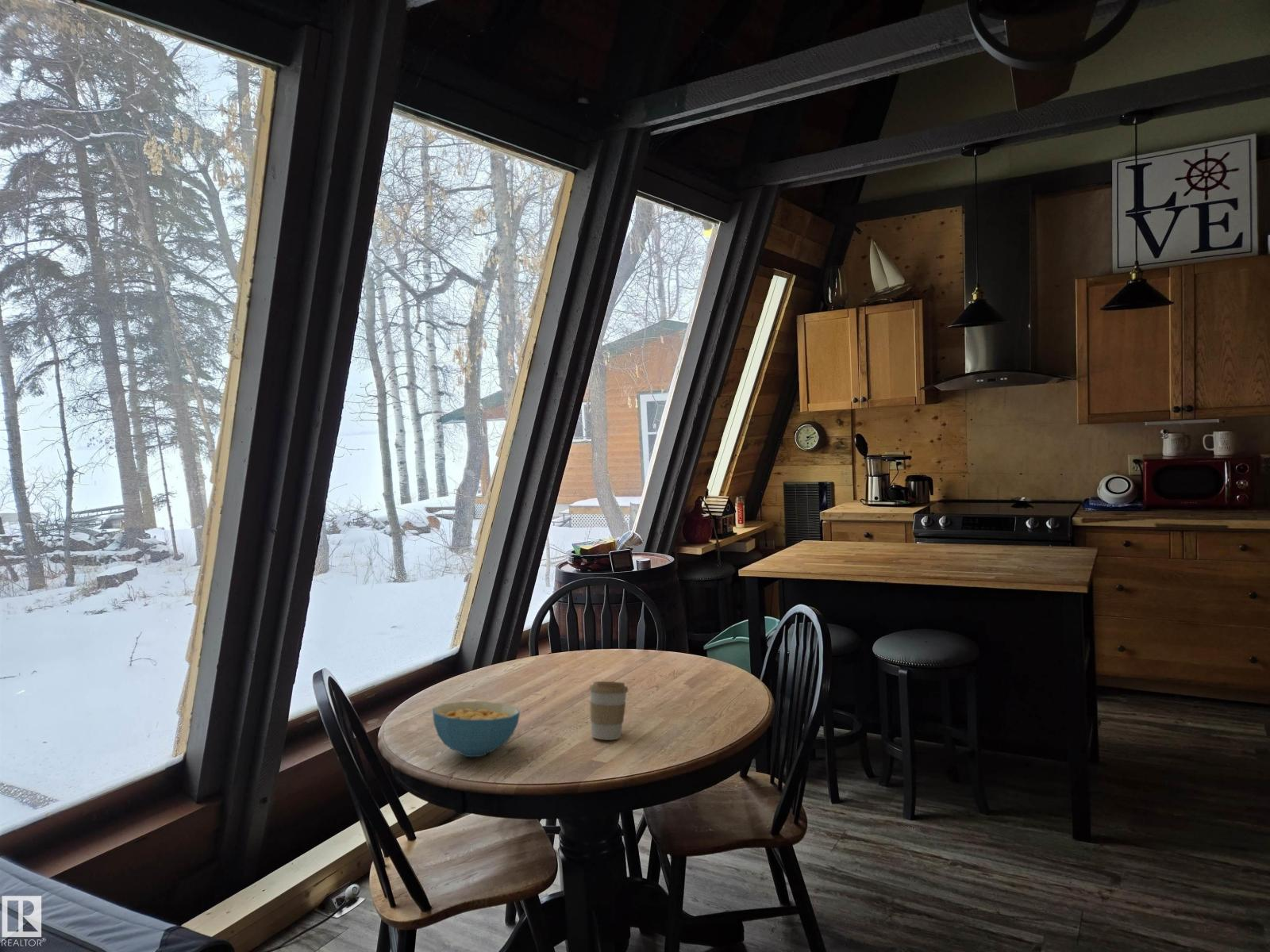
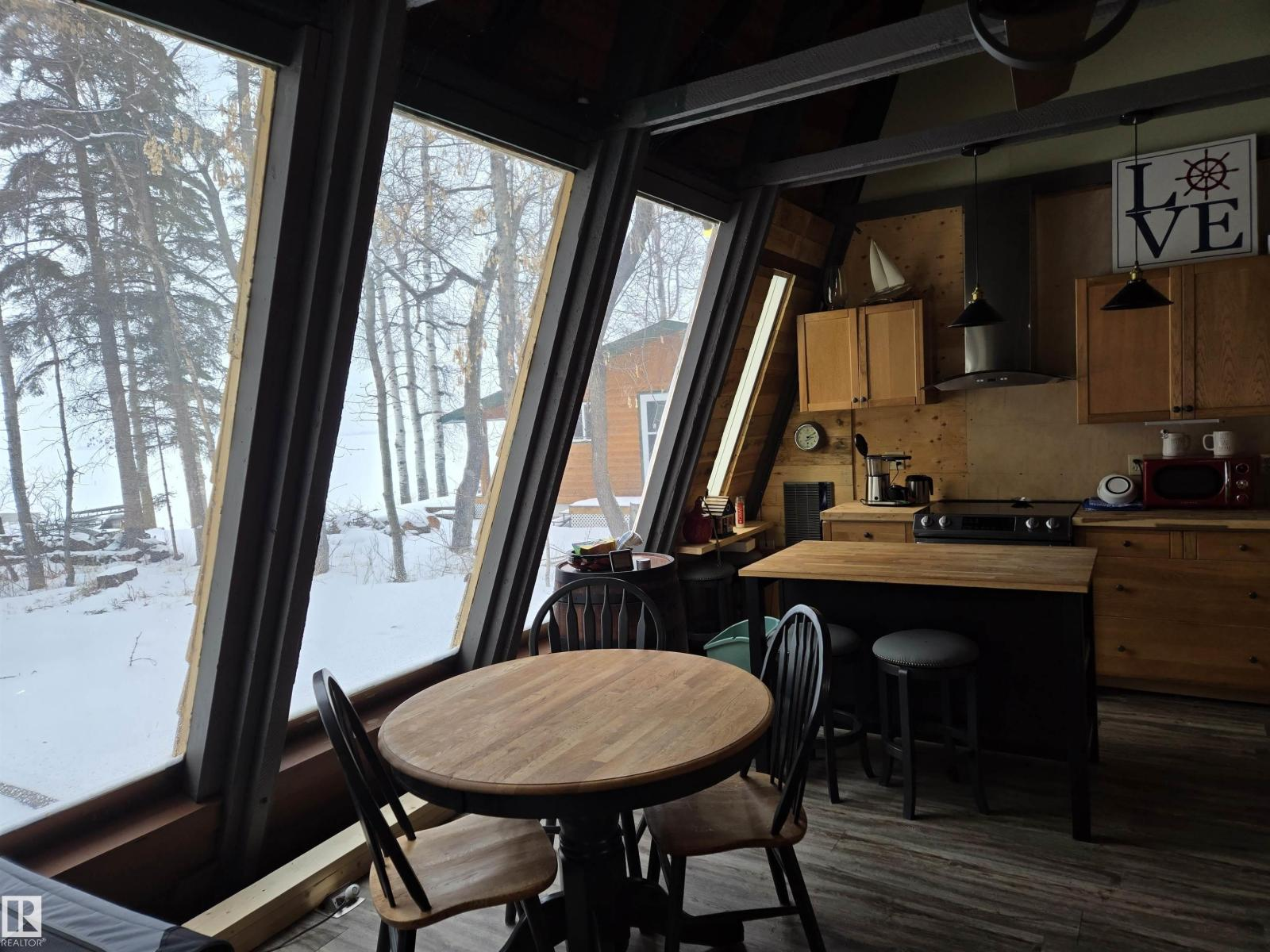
- coffee cup (607, 708)
- cereal bowl (475, 731)
